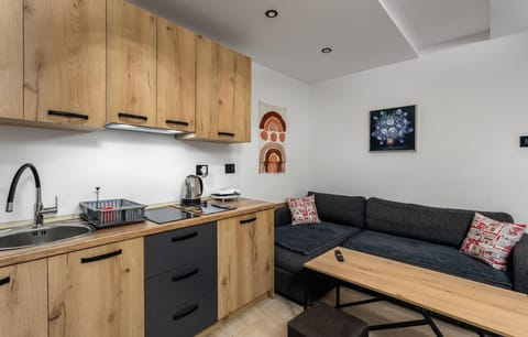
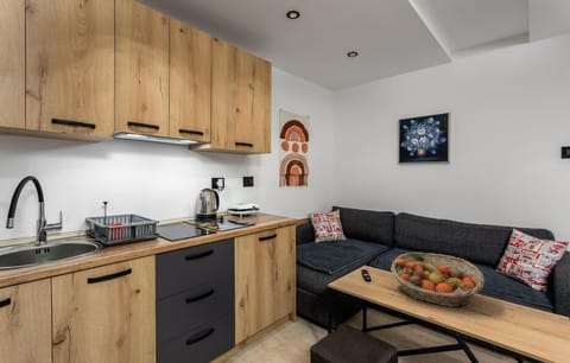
+ fruit basket (433, 276)
